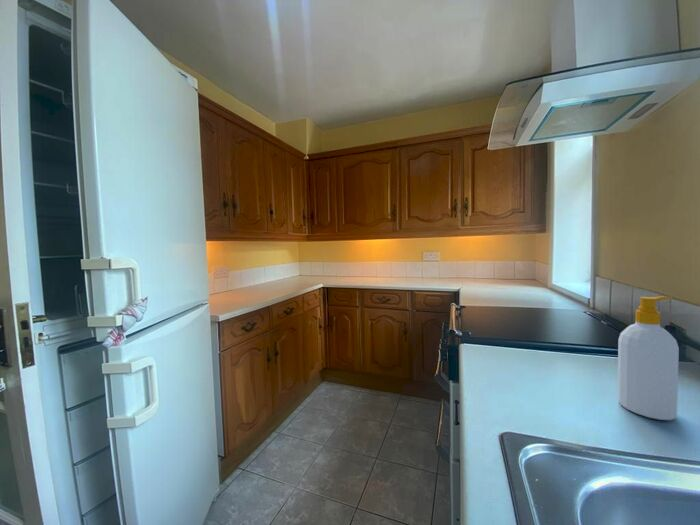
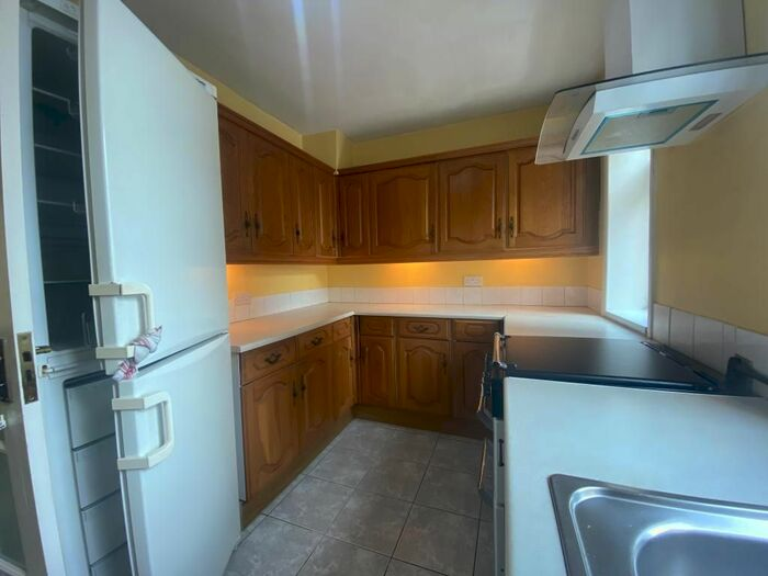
- soap bottle (648, 353)
